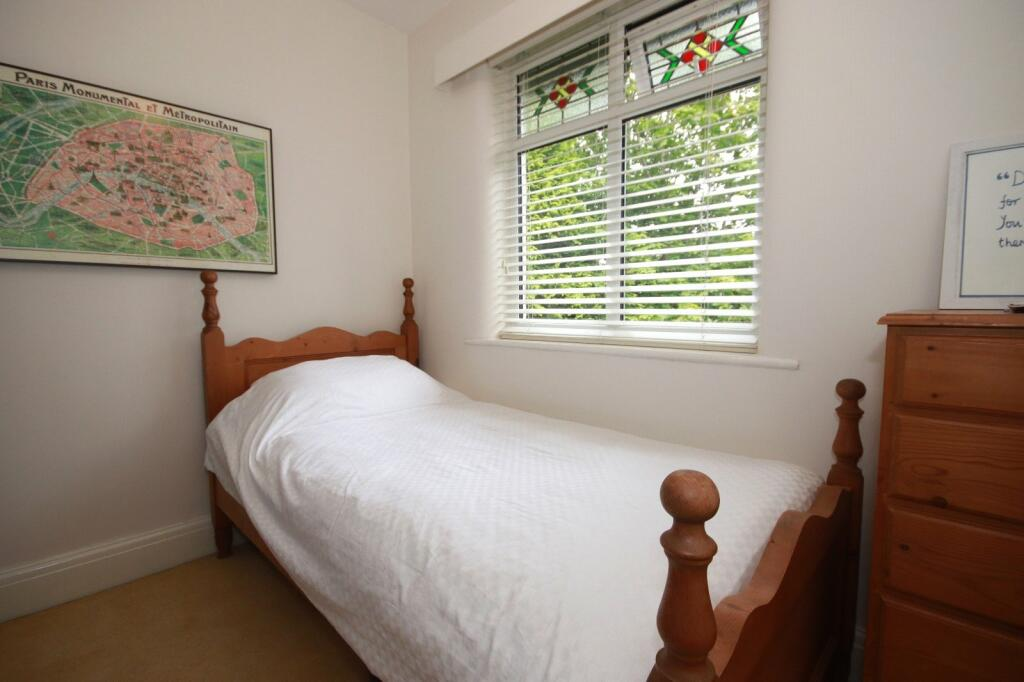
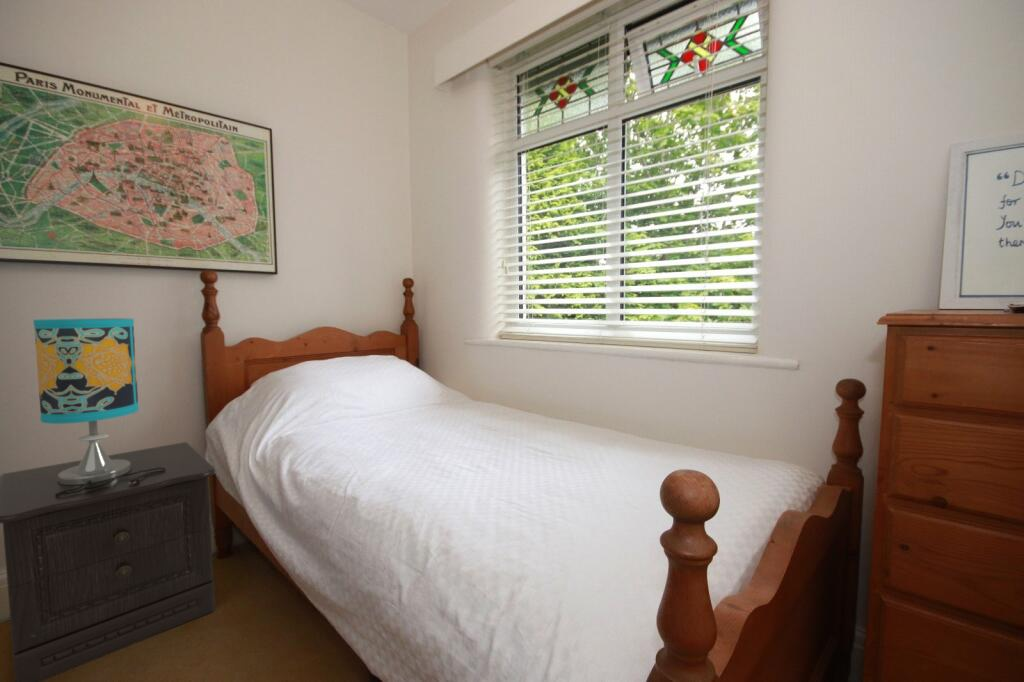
+ nightstand (115, 545)
+ table lamp (103, 398)
